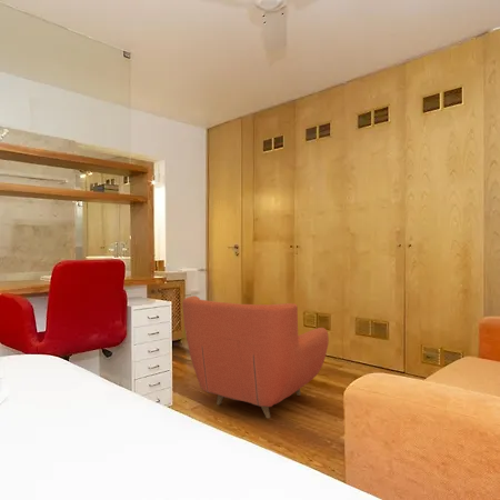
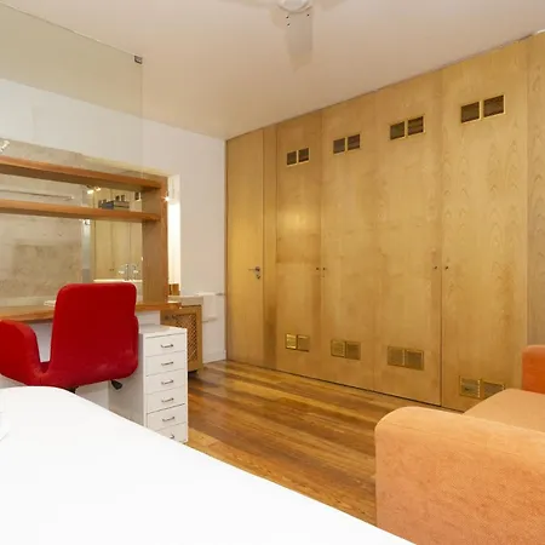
- armchair (254, 348)
